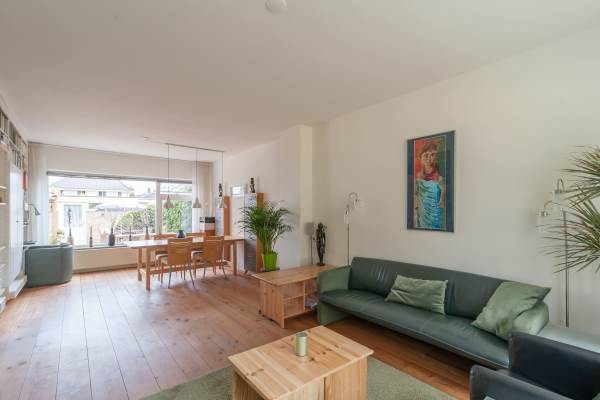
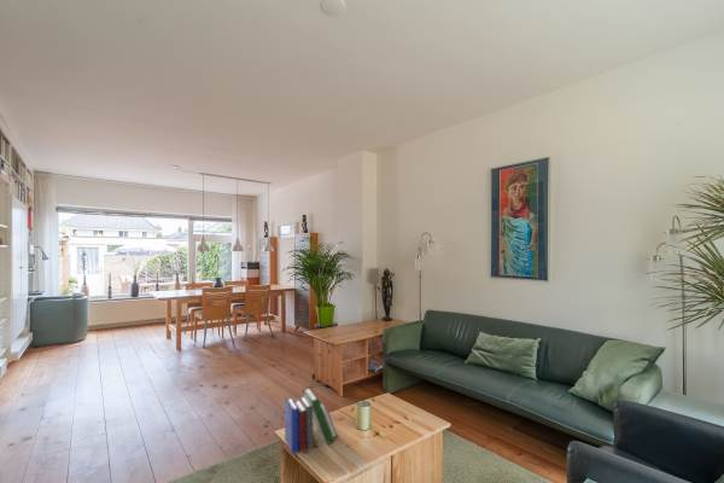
+ book (311, 415)
